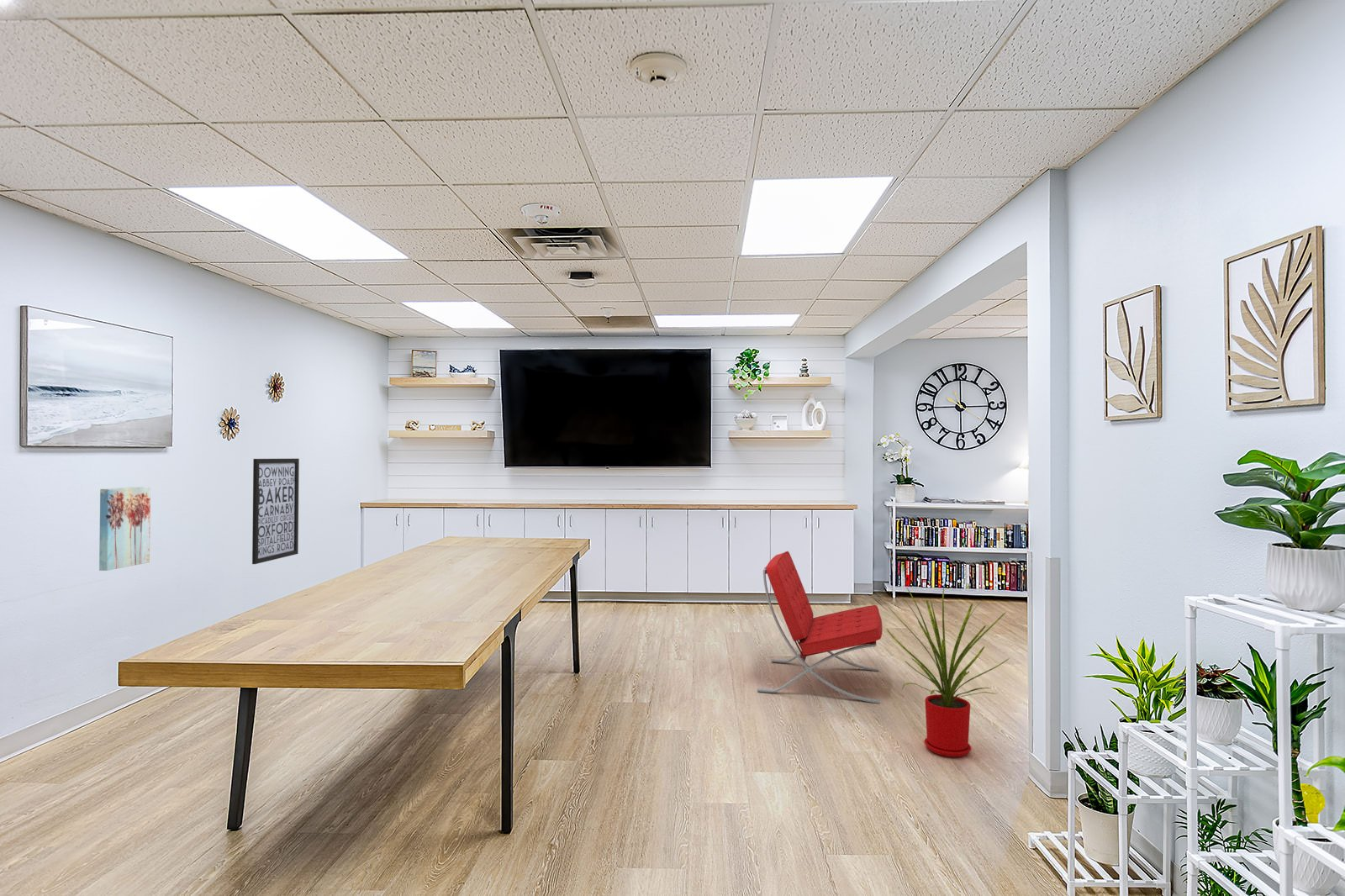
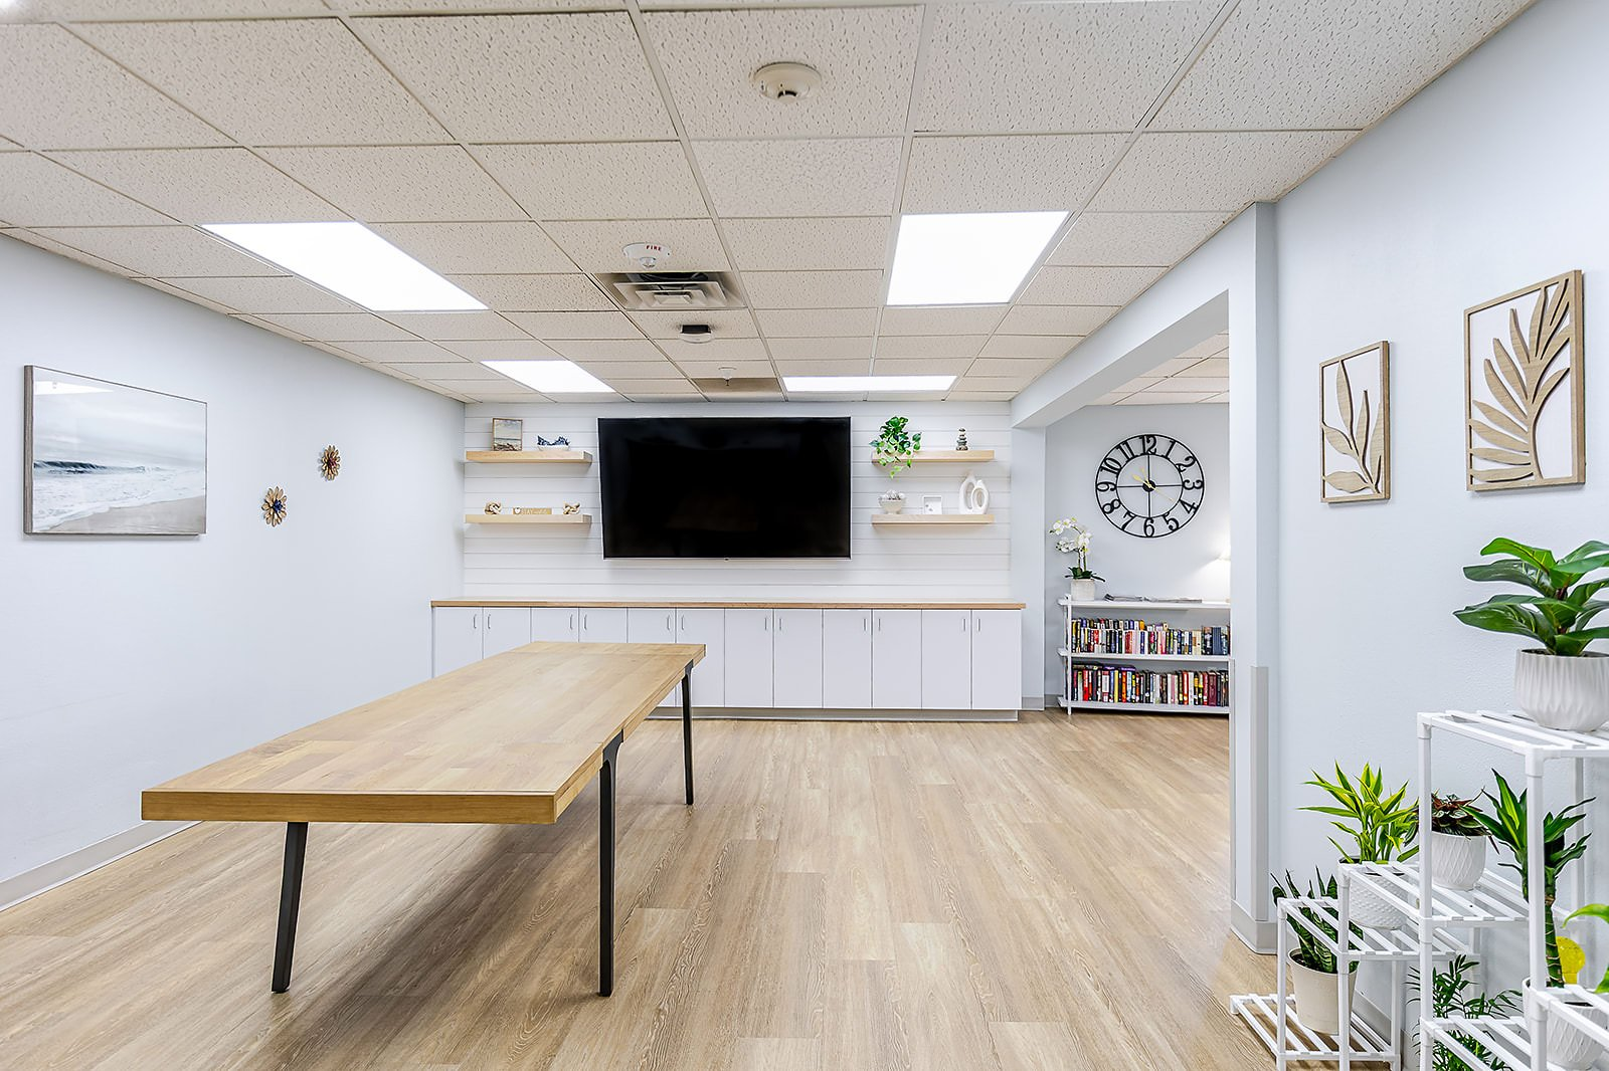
- house plant (949, 672)
- lounge chair (820, 618)
- wall art (277, 509)
- wall art (125, 527)
